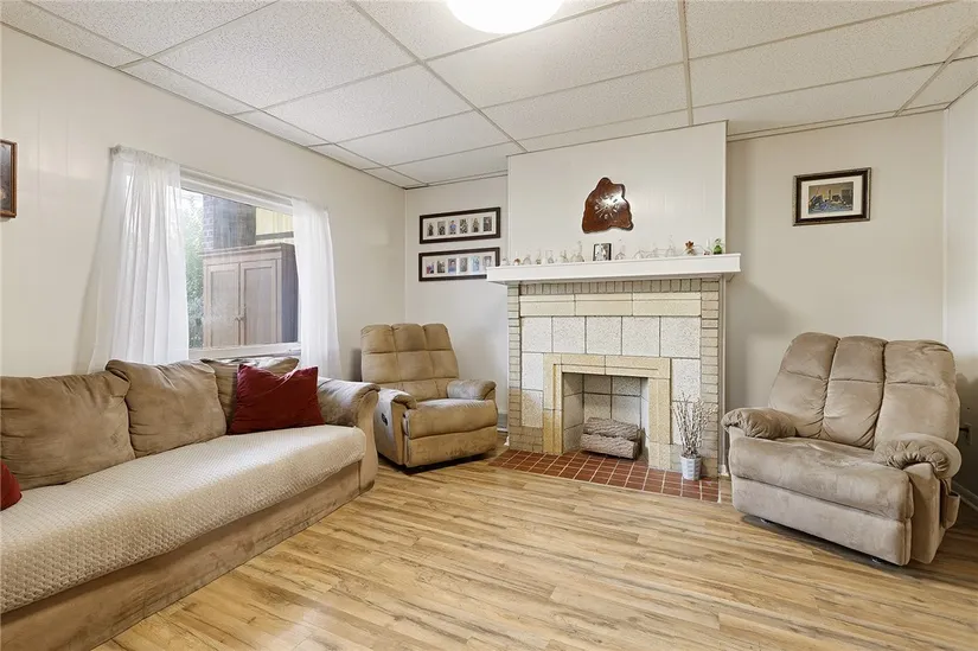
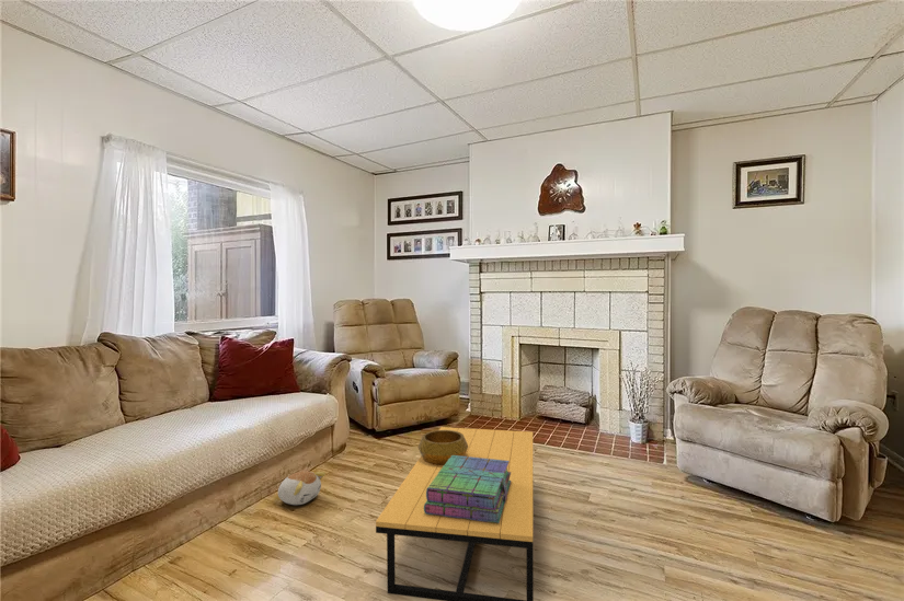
+ decorative bowl (443, 446)
+ plush toy (296, 485)
+ coffee table (467, 519)
+ stack of books (470, 484)
